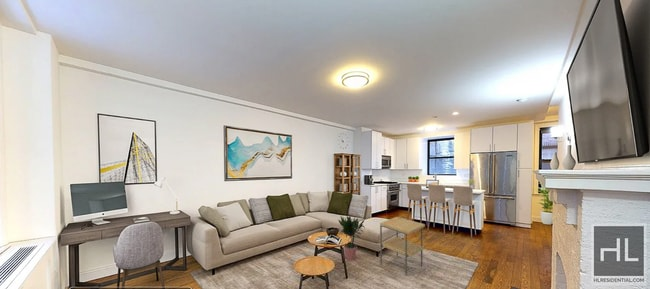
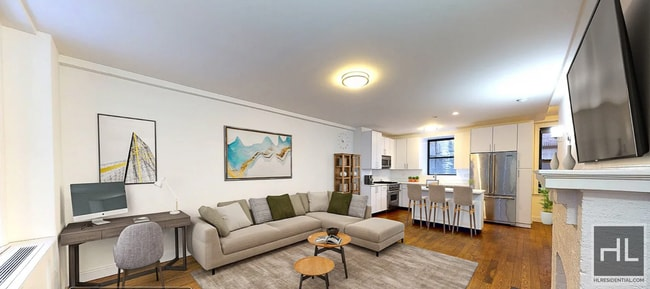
- potted plant (353, 236)
- side table (402, 244)
